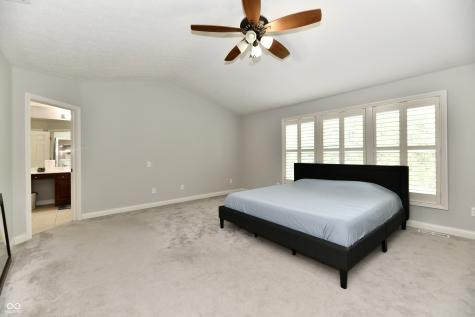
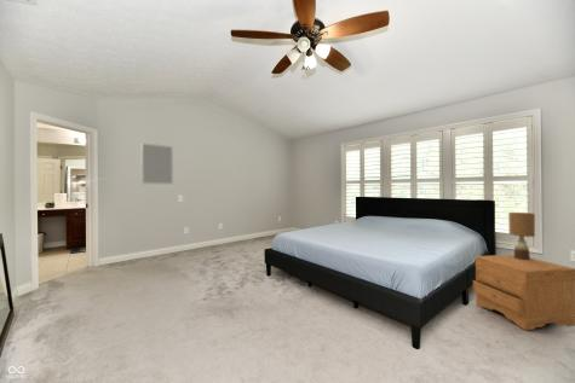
+ table lamp (521, 236)
+ nightstand (518, 288)
+ home mirror (157, 164)
